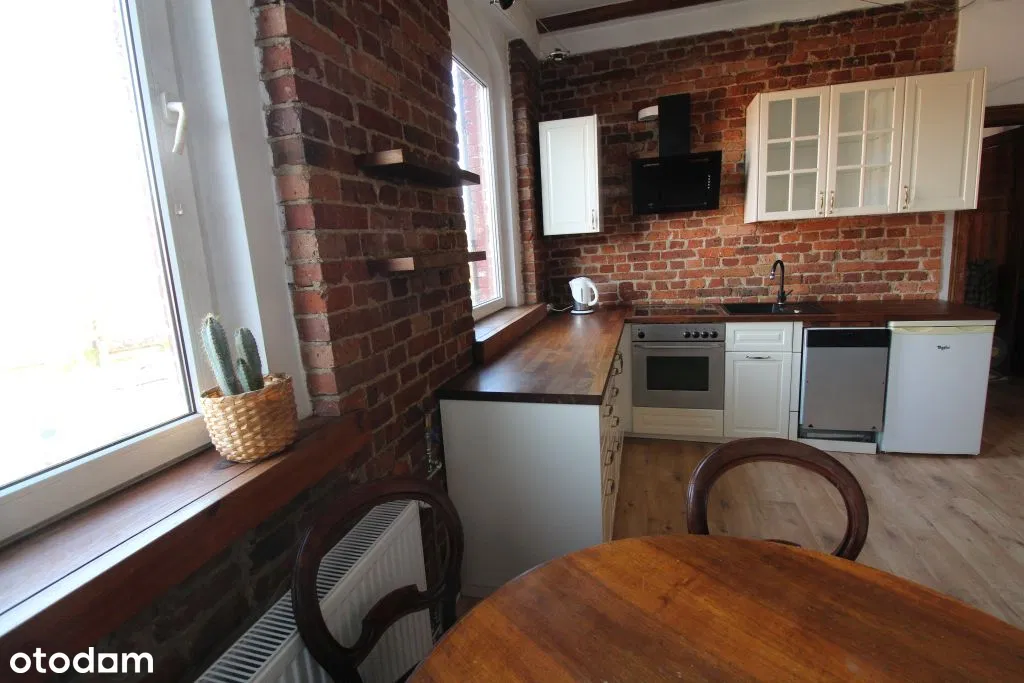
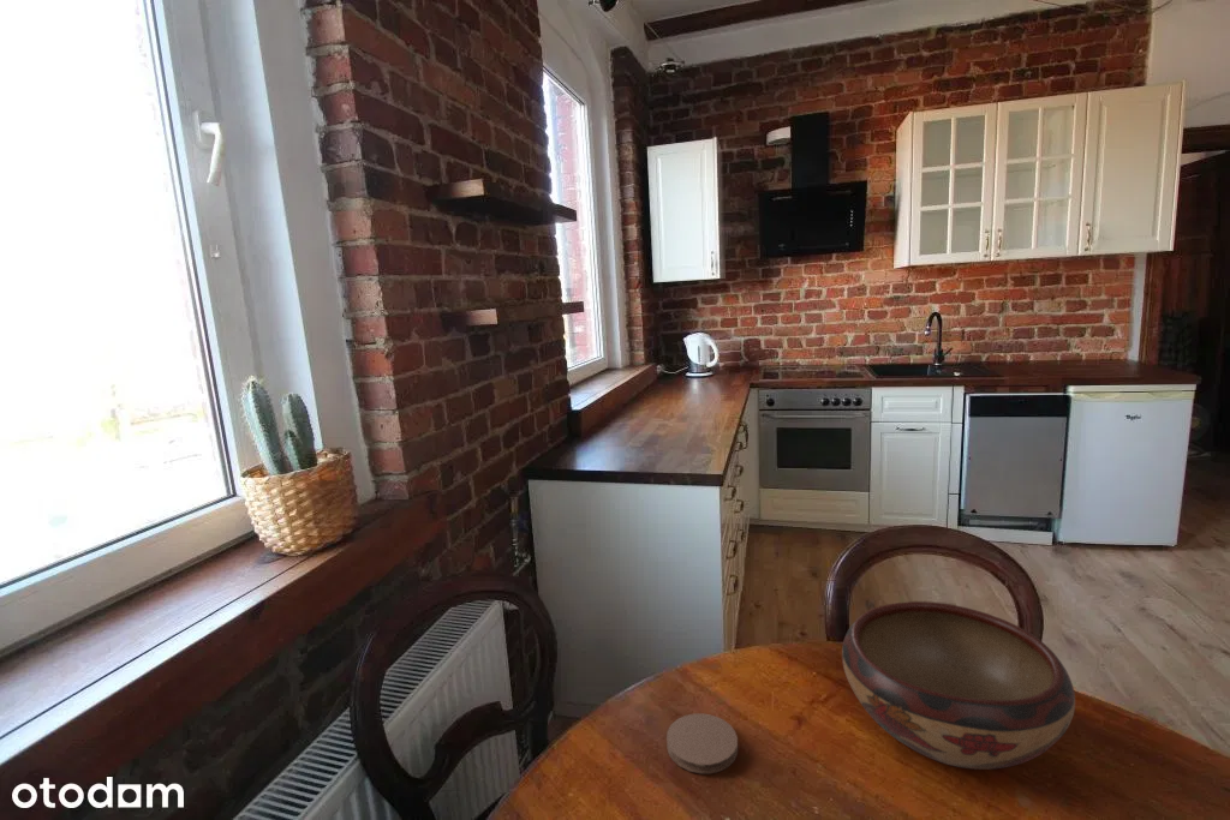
+ decorative bowl (947, 687)
+ coaster (701, 741)
